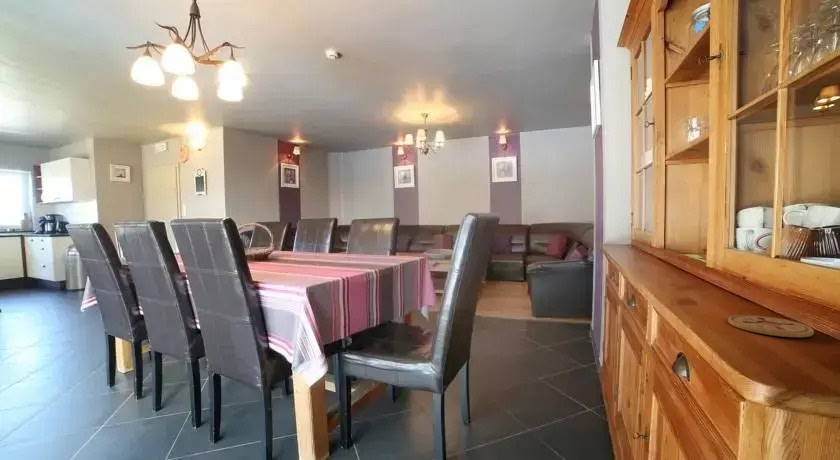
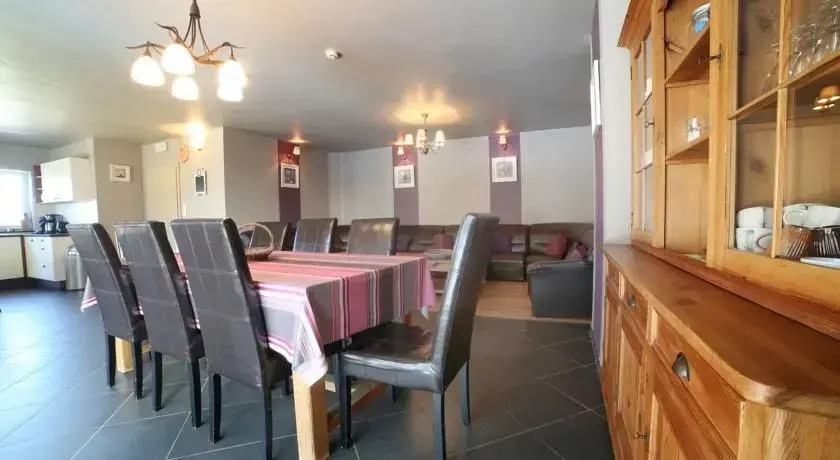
- coaster (768, 325)
